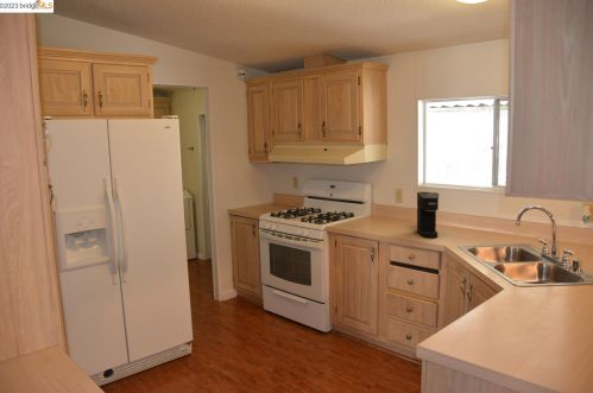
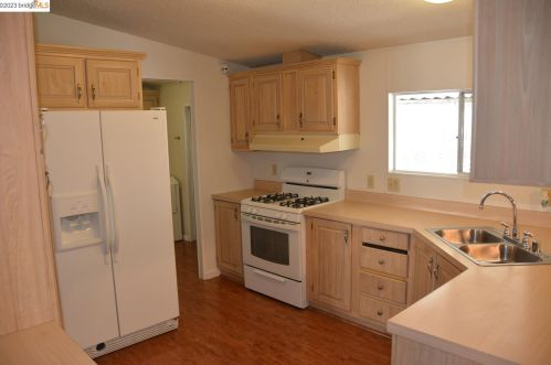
- coffee maker (427, 213)
